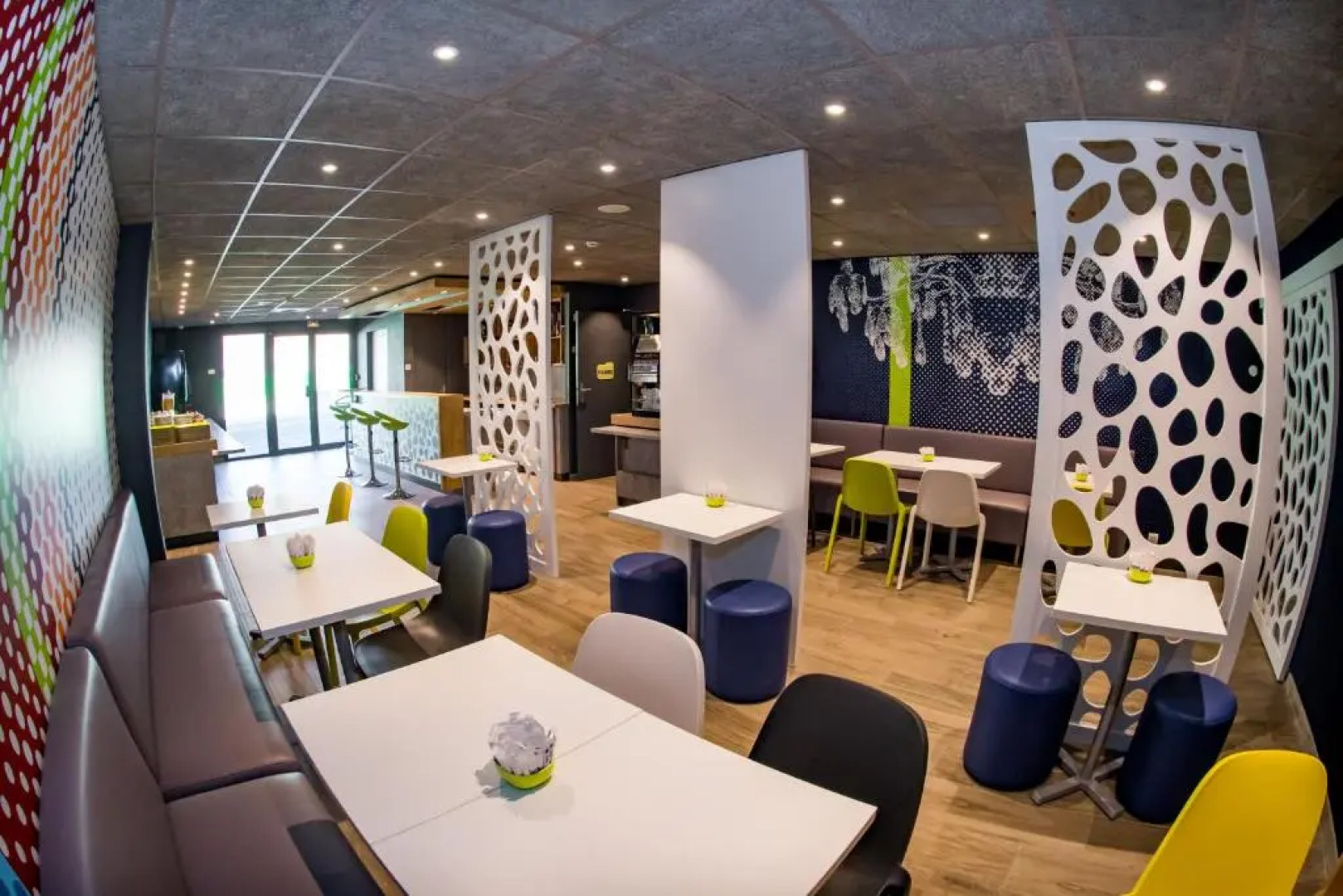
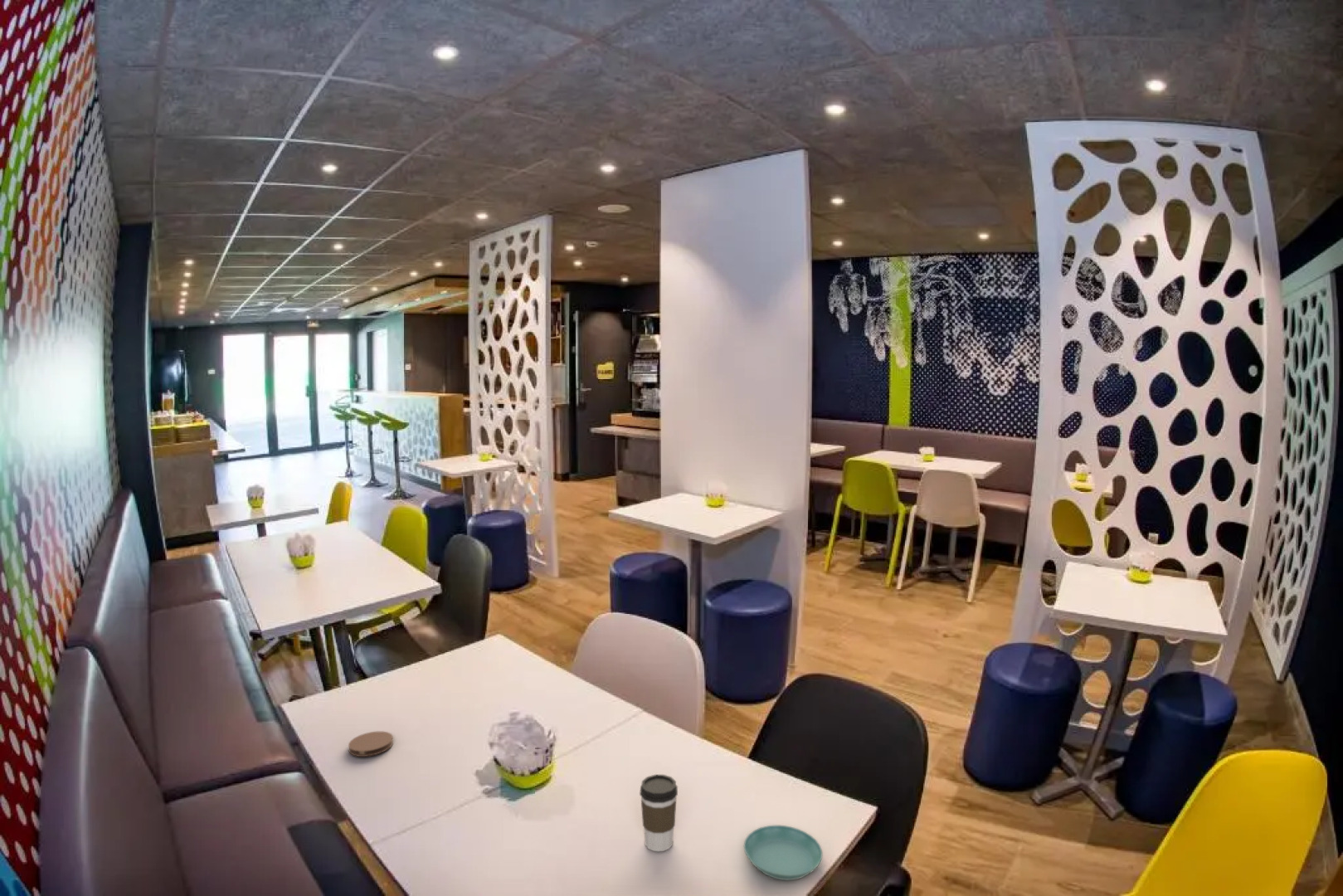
+ coffee cup (659, 813)
+ coaster (371, 743)
+ saucer (782, 855)
